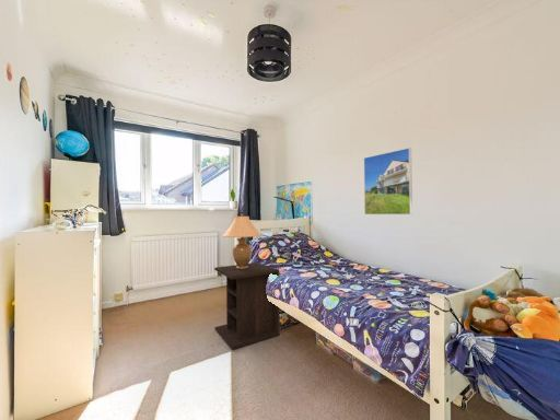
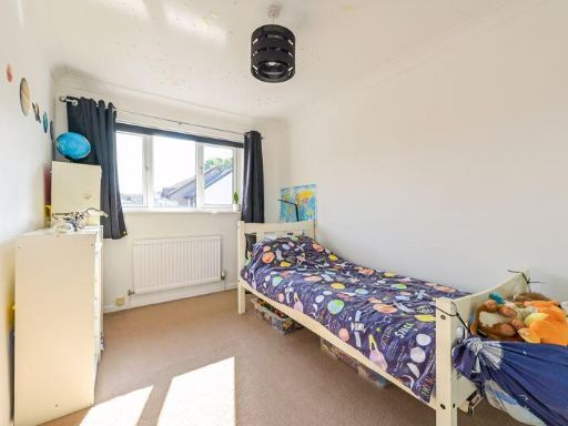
- nightstand (246, 300)
- table lamp (242, 241)
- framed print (386, 184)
